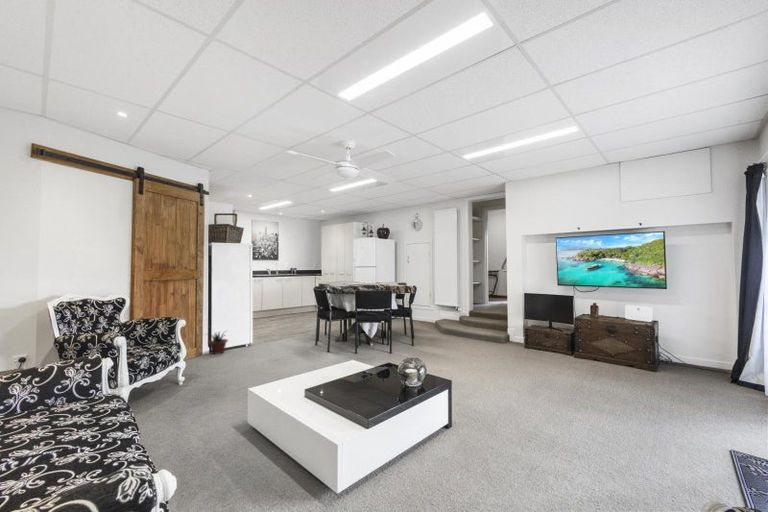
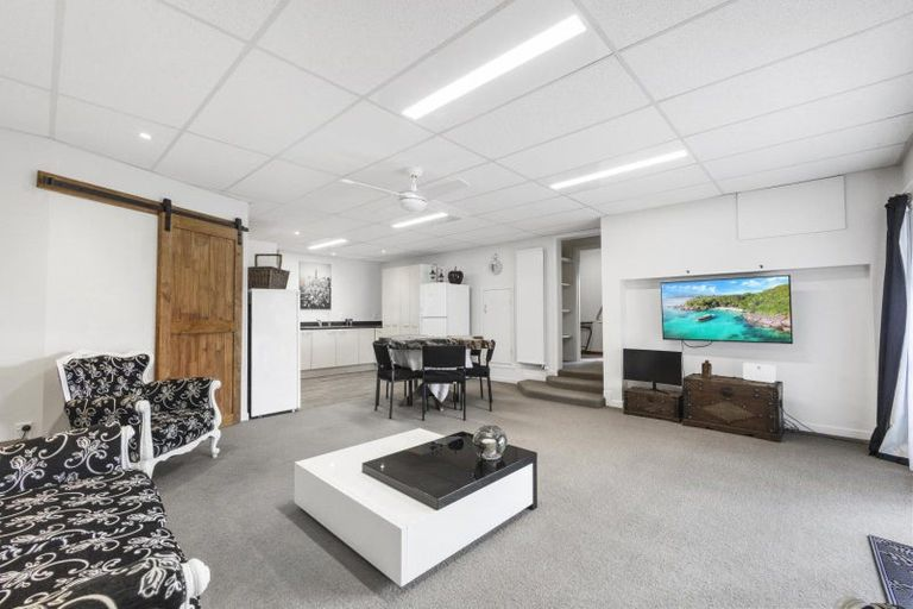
- potted plant (216, 342)
